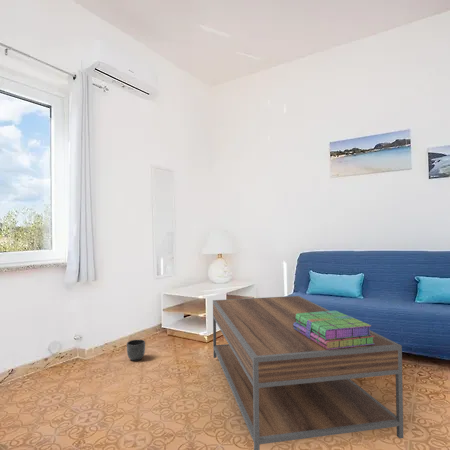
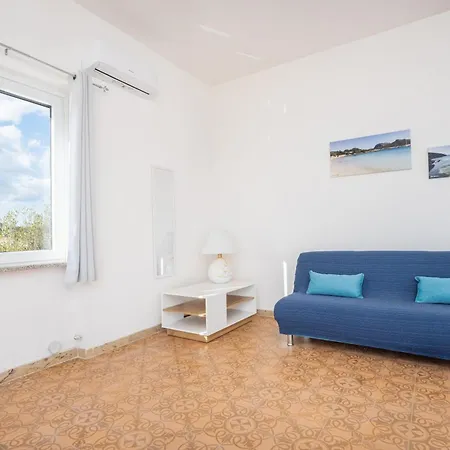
- planter (136, 350)
- coffee table (287, 352)
- stack of books (331, 327)
